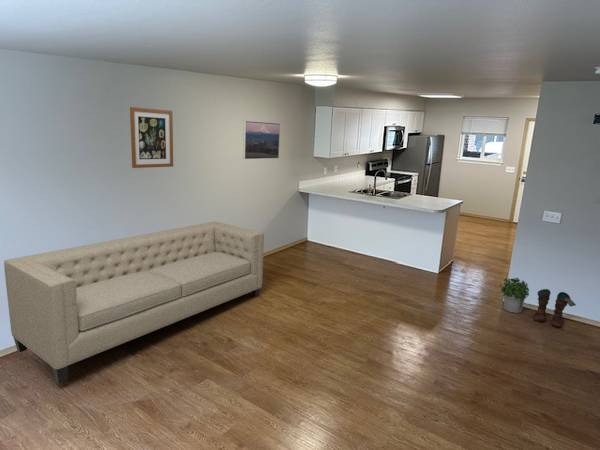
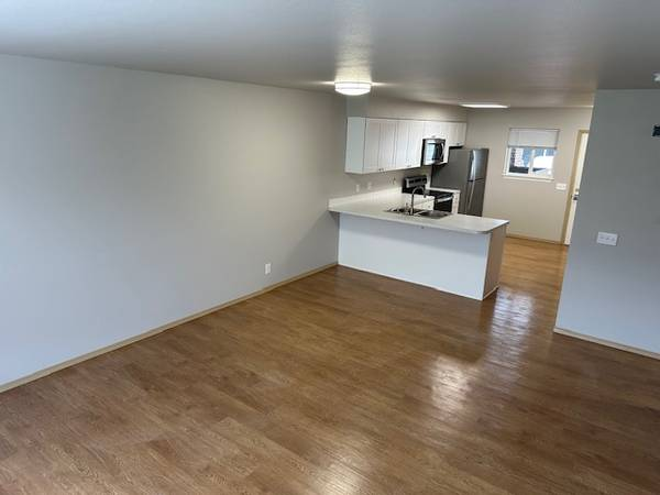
- sofa (156, 282)
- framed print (262, 140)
- potted plant (513, 294)
- boots (555, 306)
- wall art (152, 138)
